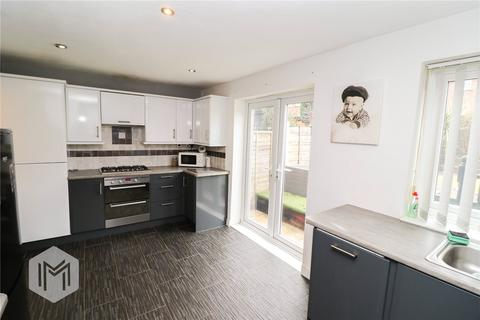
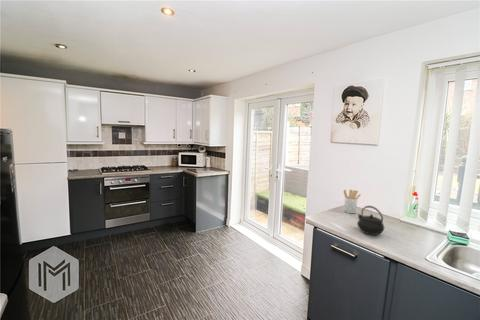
+ kettle (369, 218)
+ utensil holder (351, 200)
